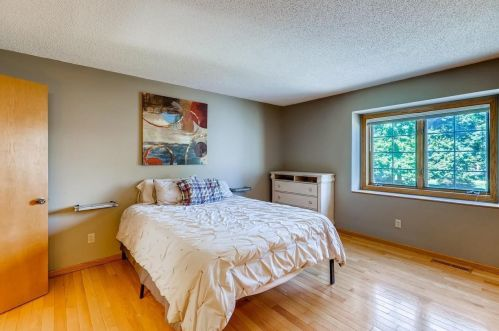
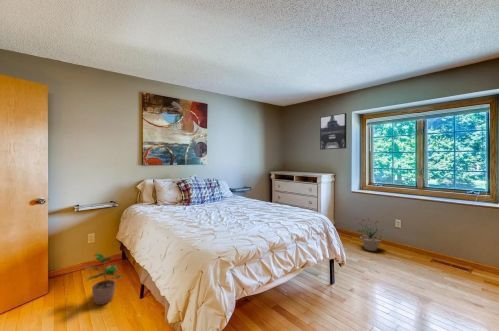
+ wall art (332, 132)
+ potted plant (102, 275)
+ potted plant (369, 233)
